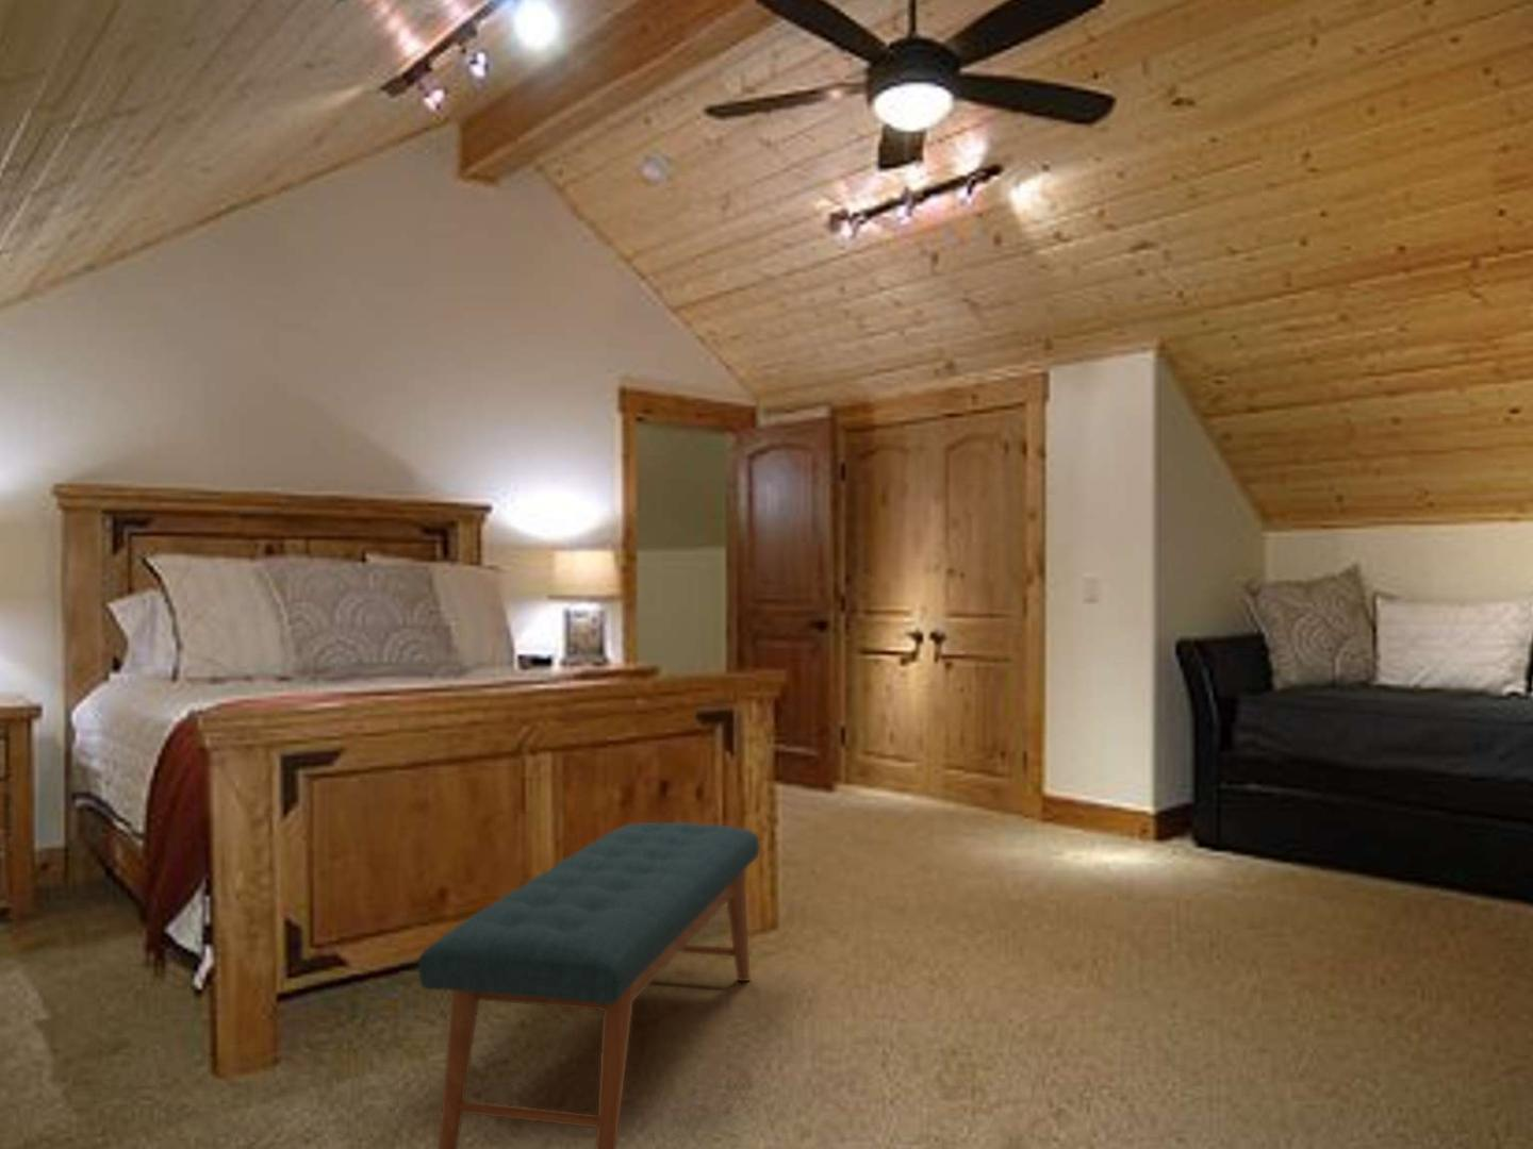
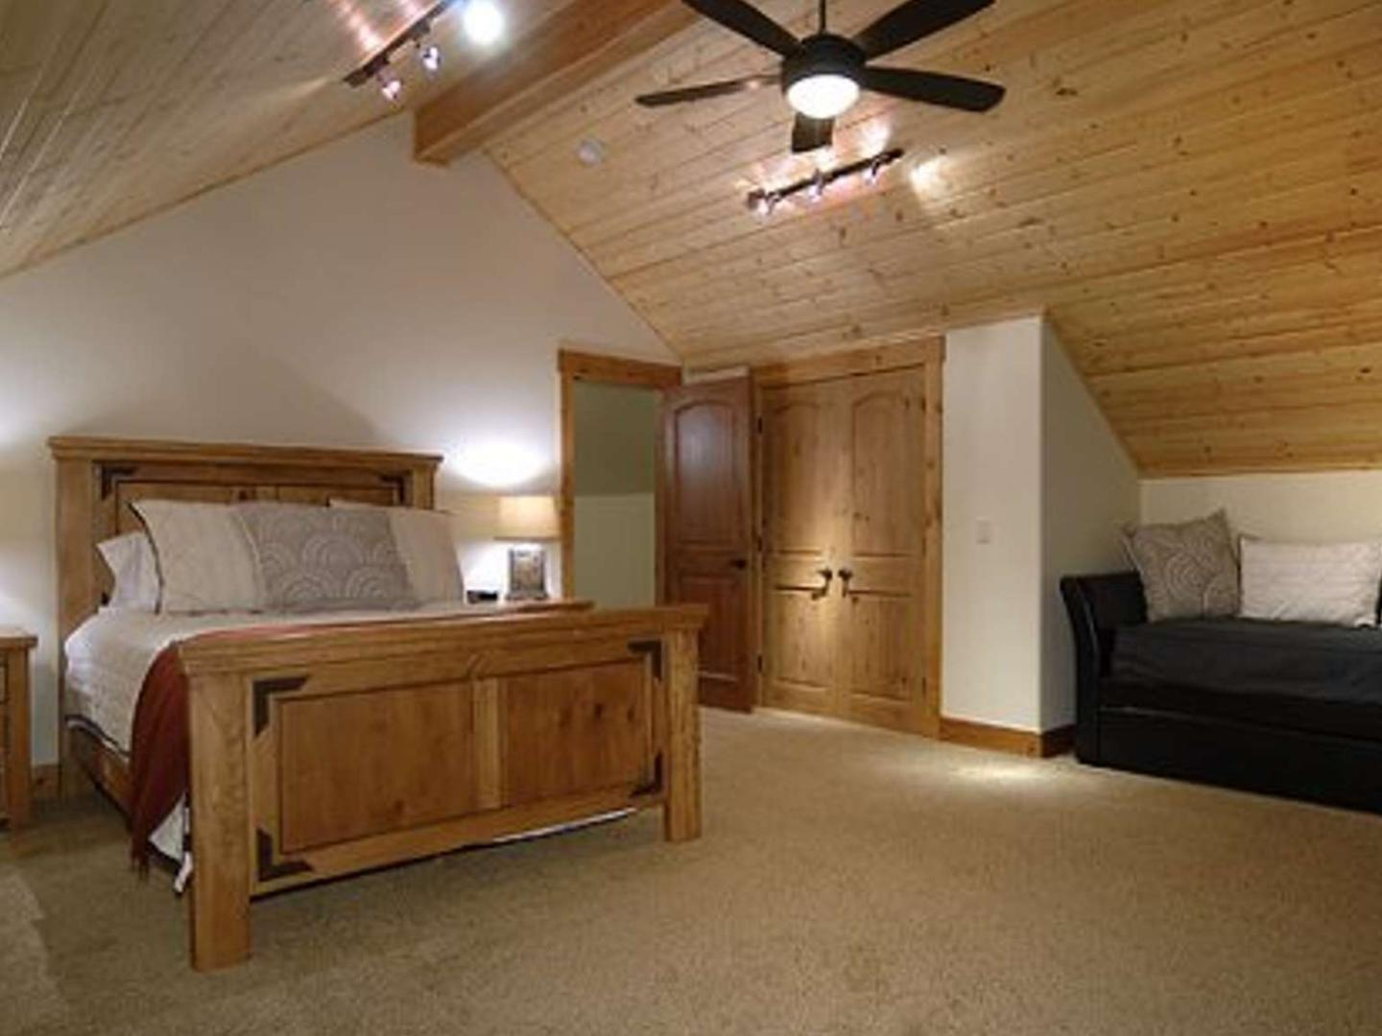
- bench (619, 958)
